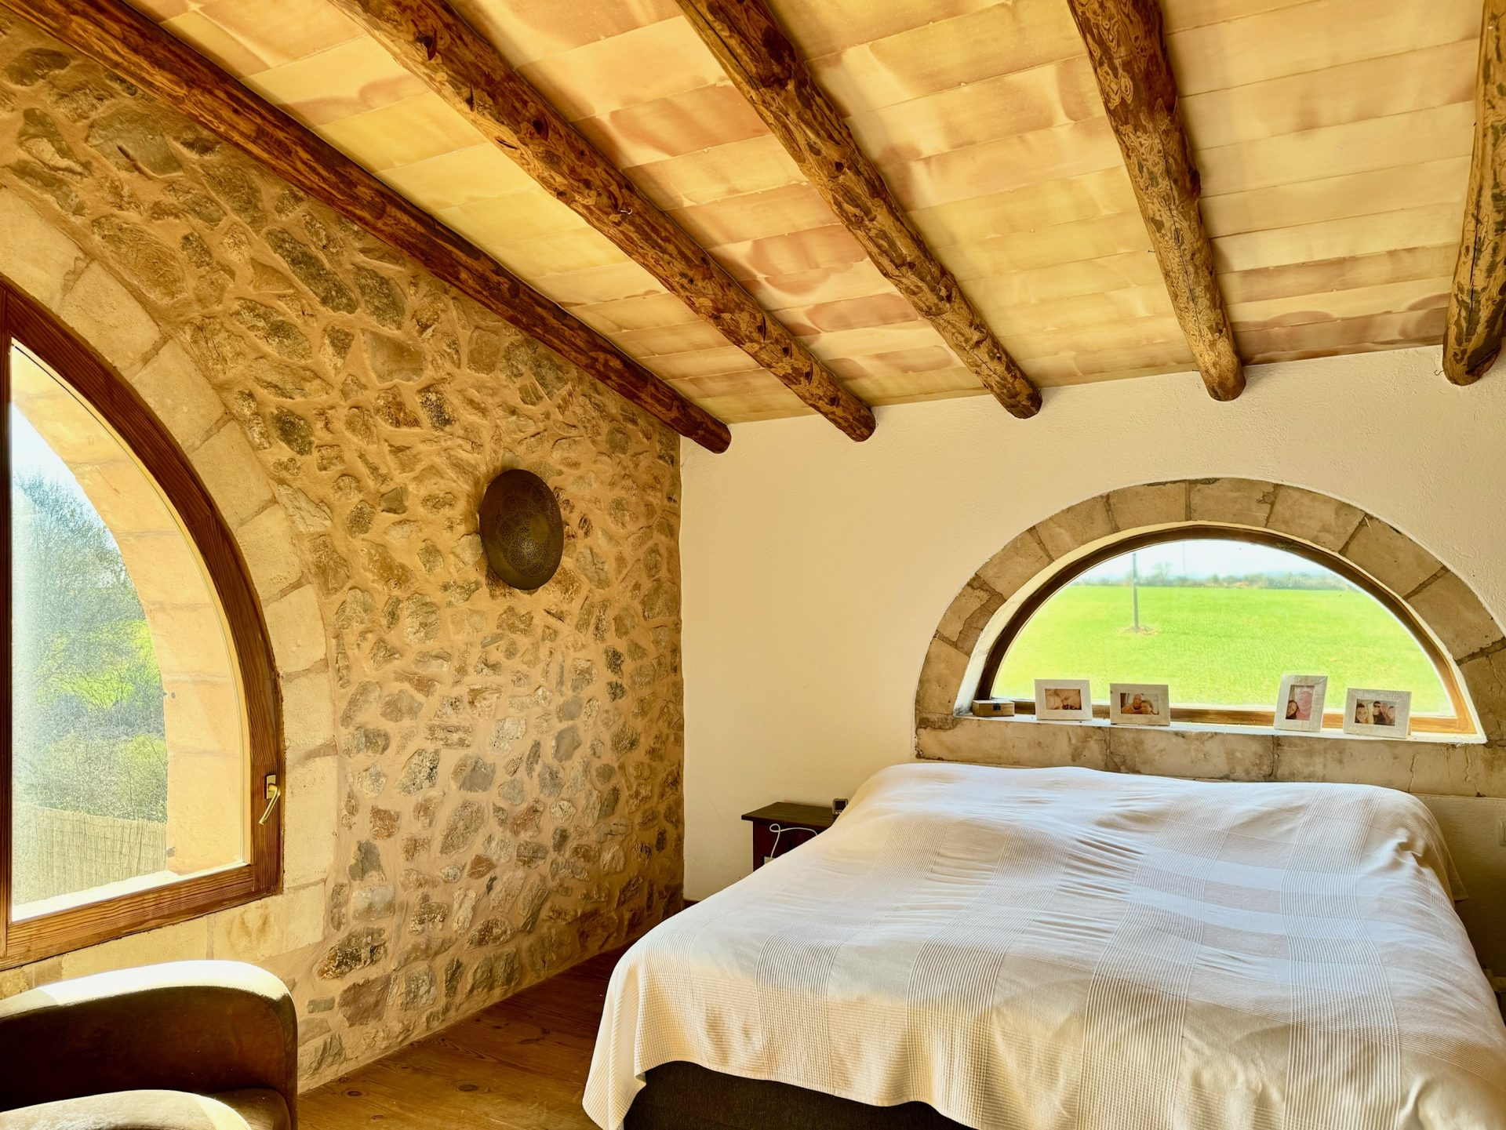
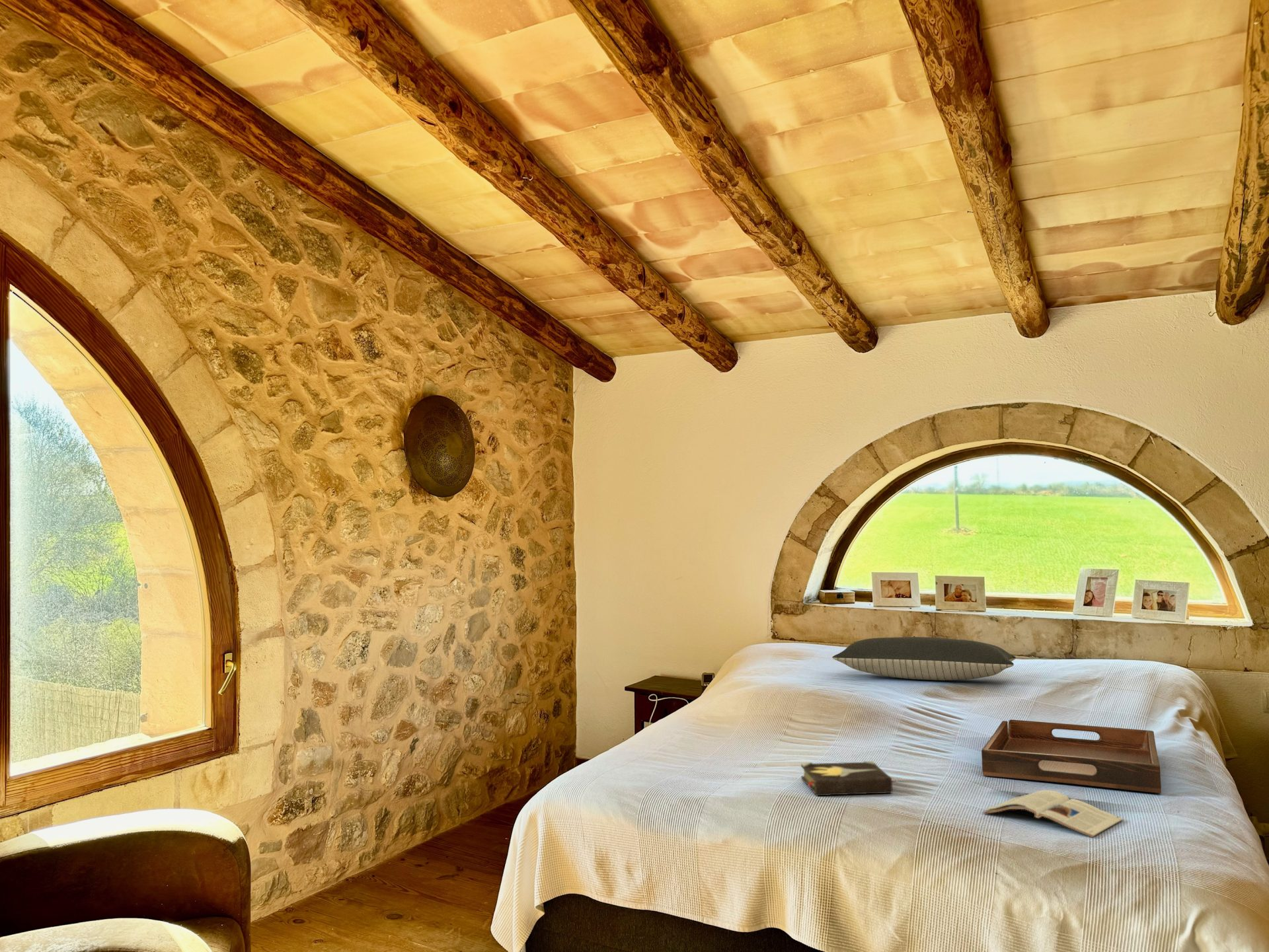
+ serving tray (1072, 751)
+ magazine (1052, 808)
+ hardback book (845, 777)
+ pillow (924, 658)
